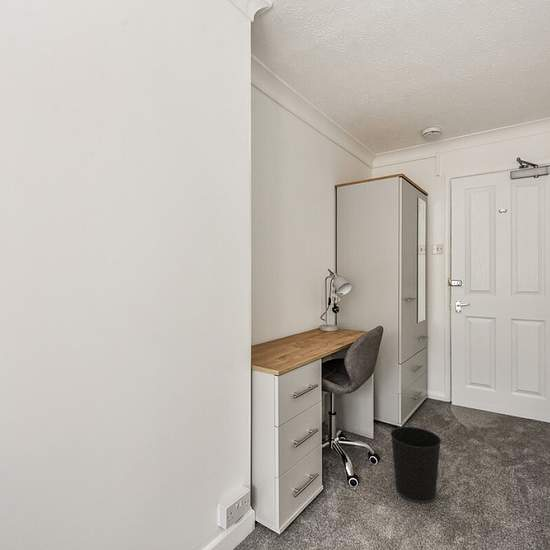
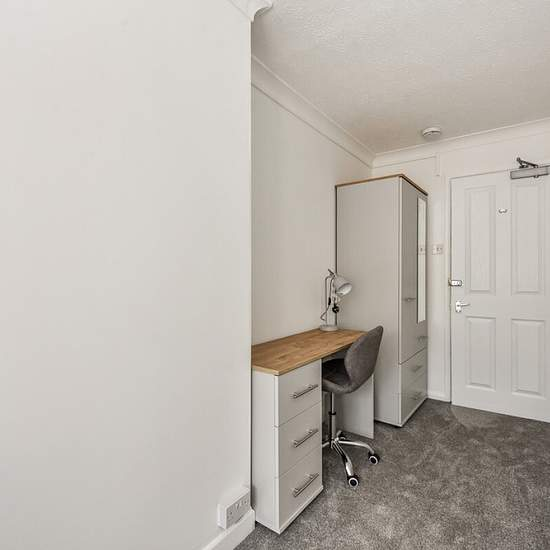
- wastebasket (415, 463)
